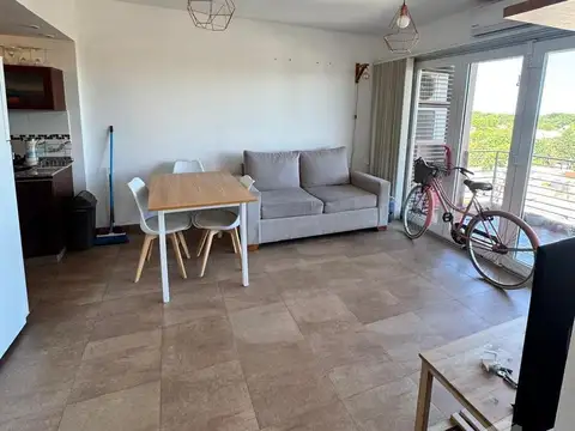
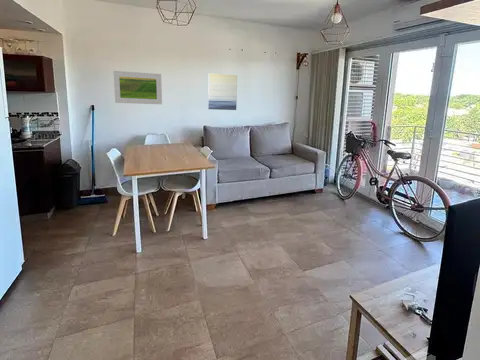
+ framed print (138, 88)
+ wall art (222, 92)
